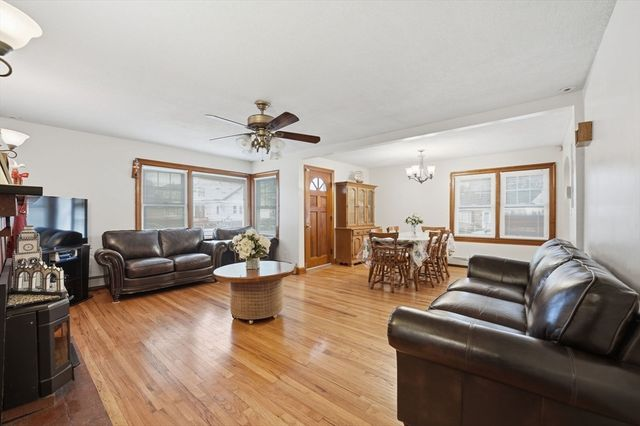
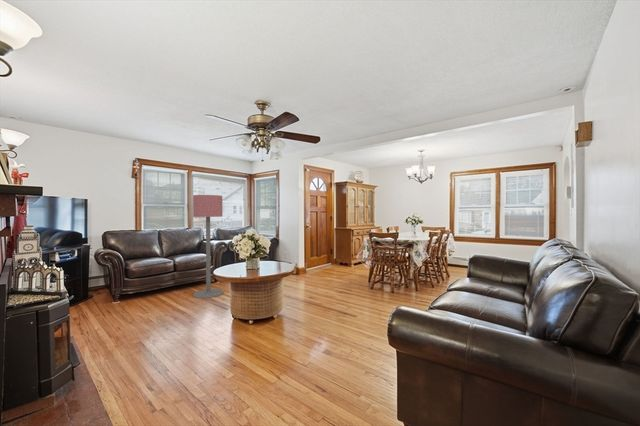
+ floor lamp (208, 244)
